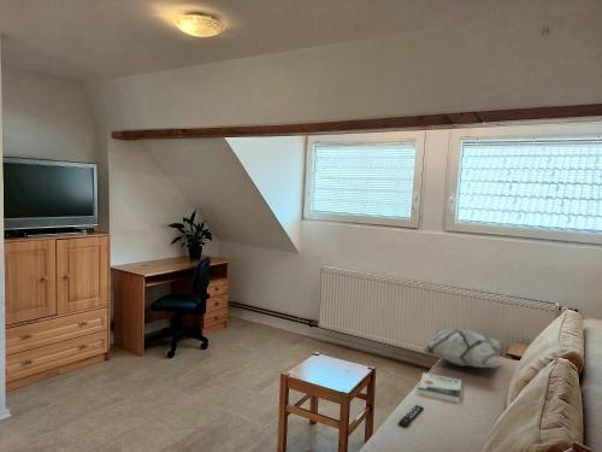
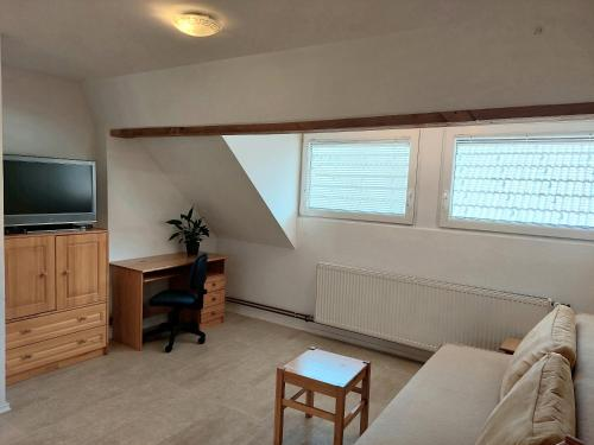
- book (439, 386)
- decorative pillow (464, 346)
- remote control (411, 415)
